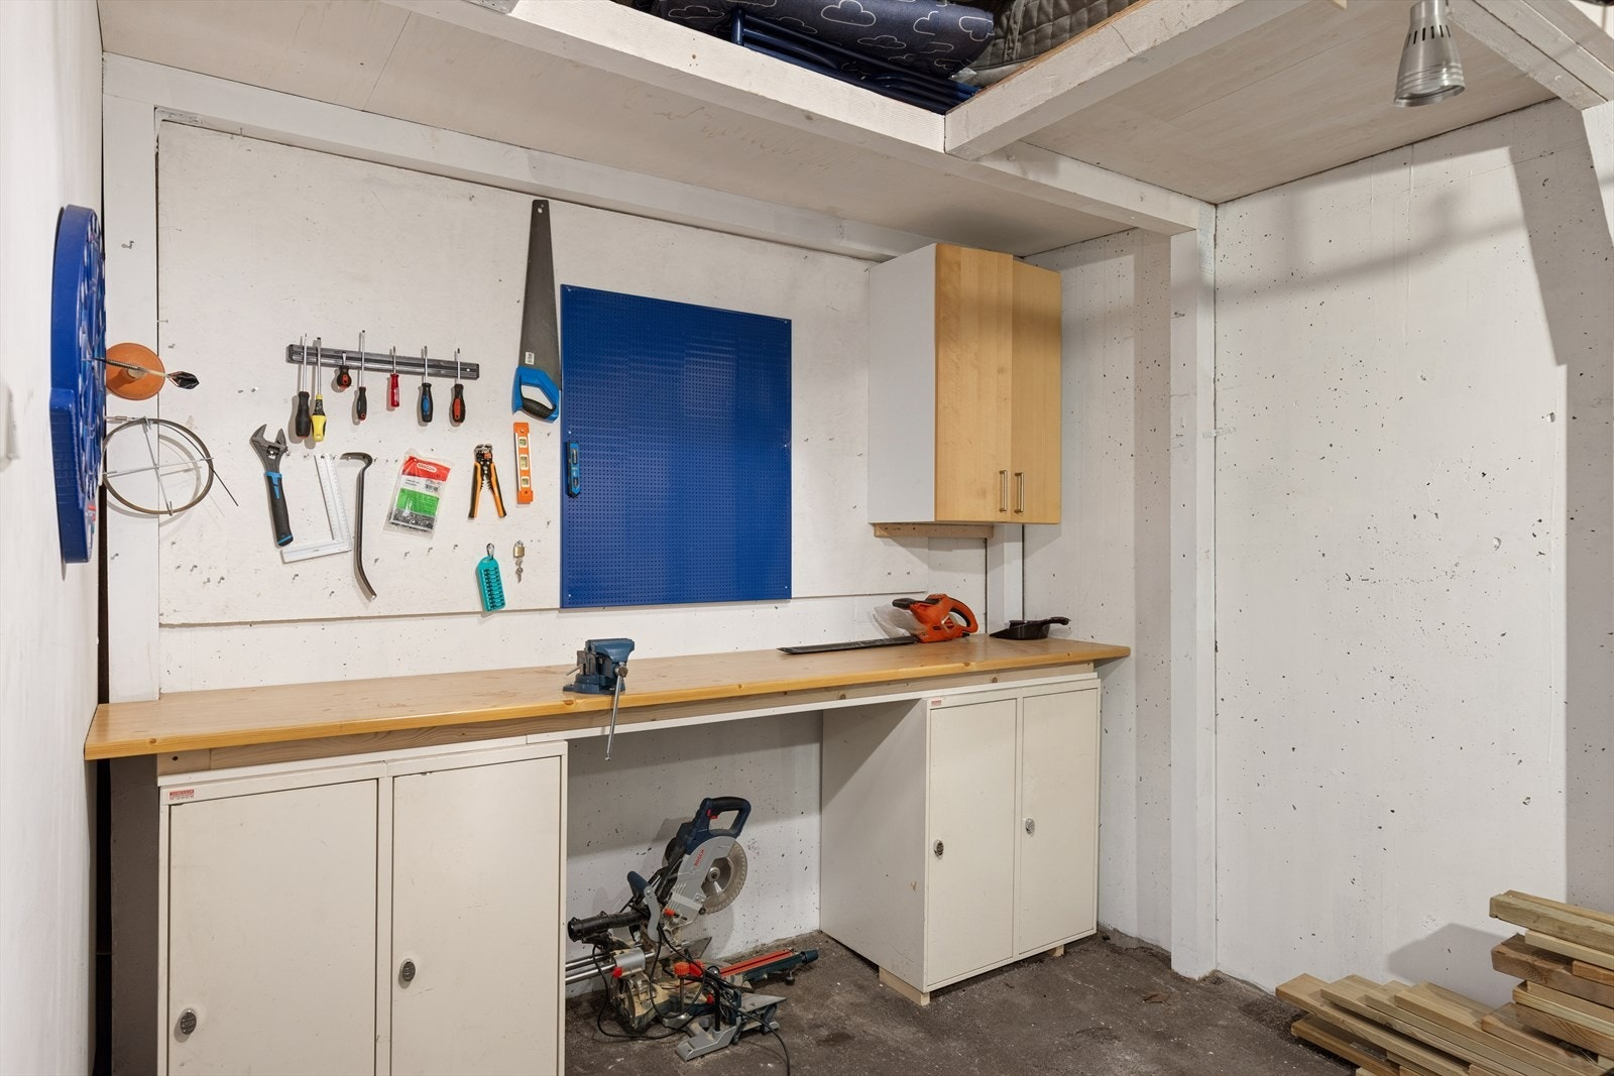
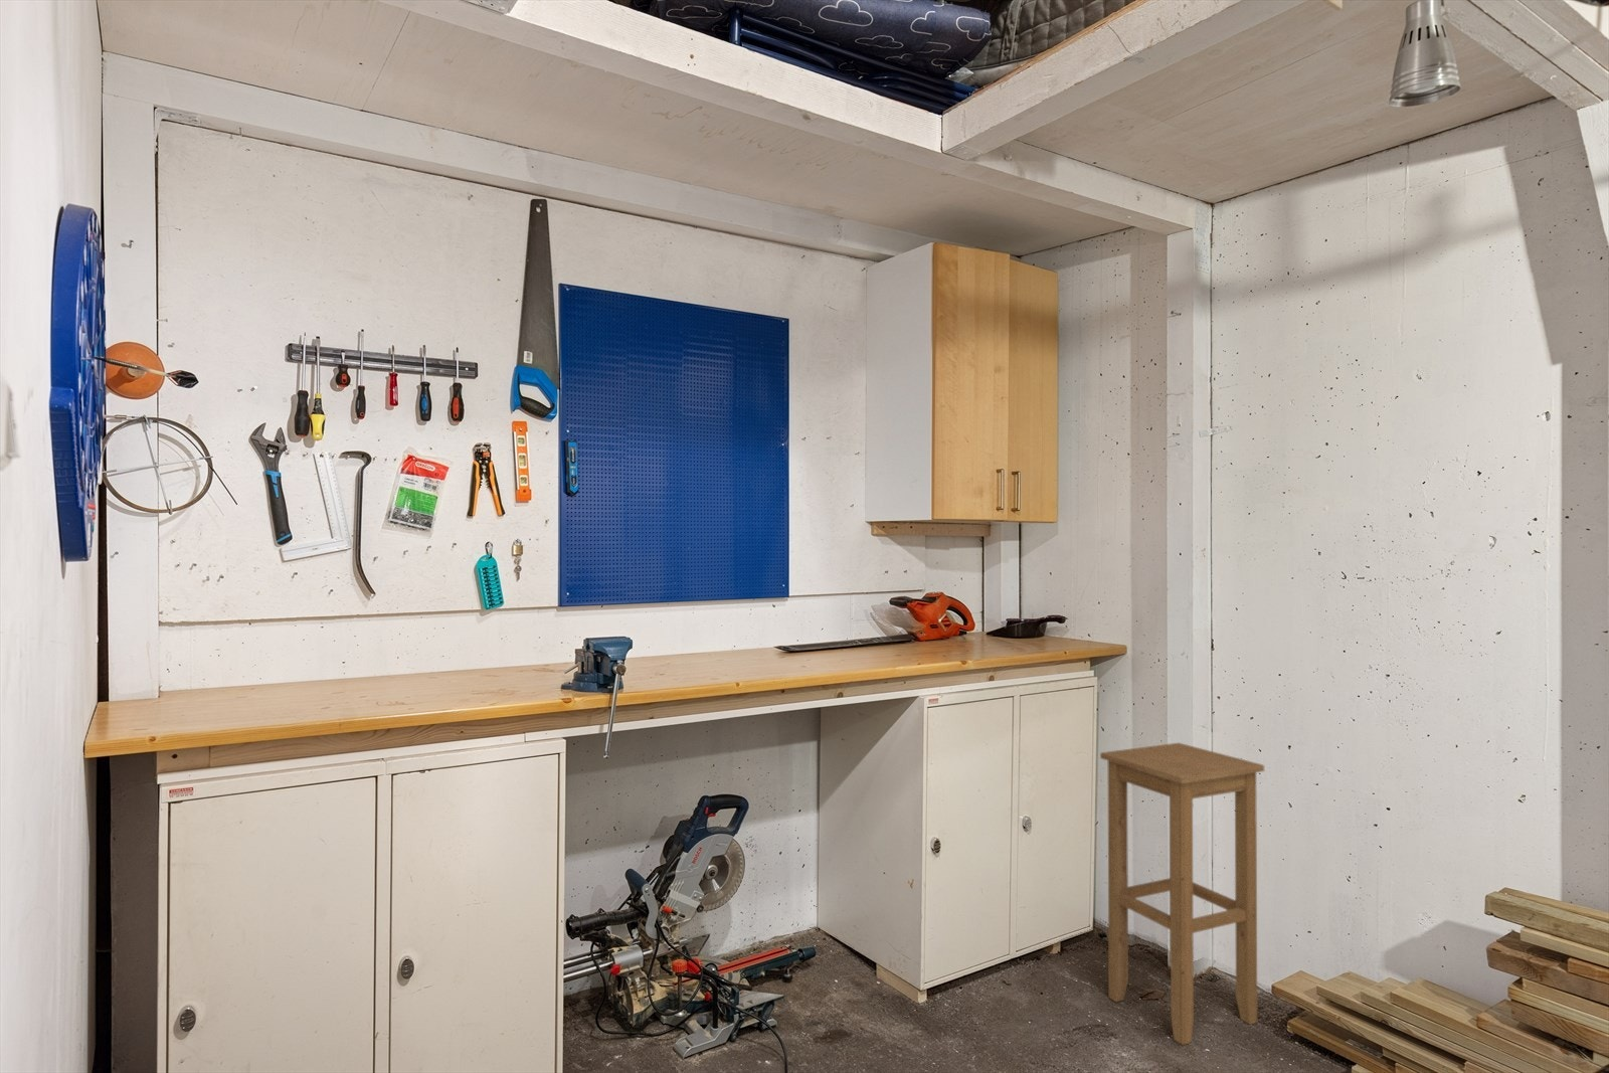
+ stool (1179, 884)
